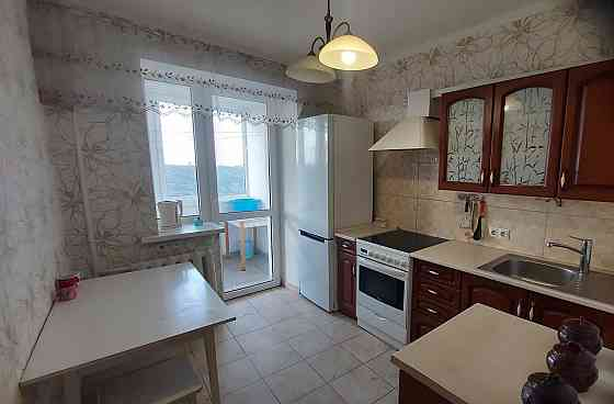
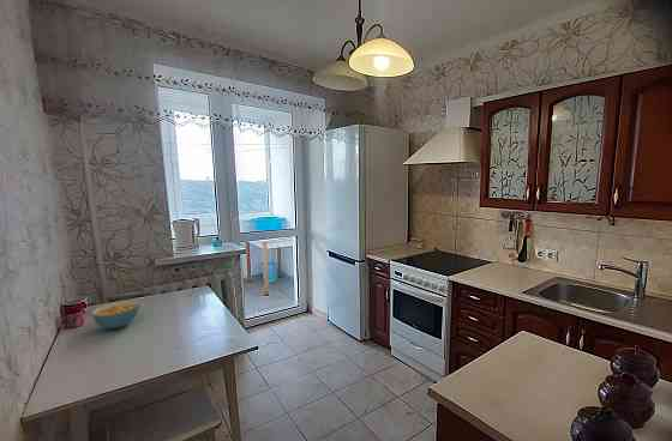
+ cereal bowl (116, 316)
